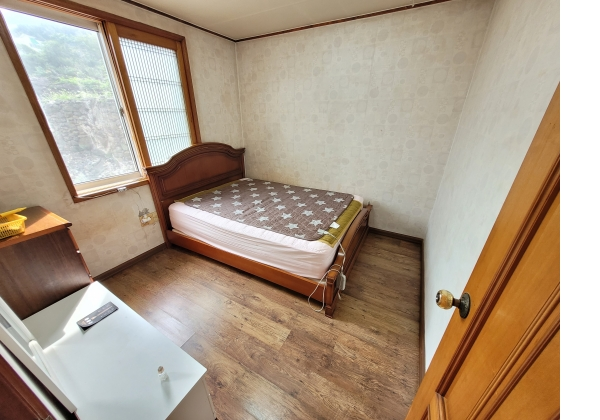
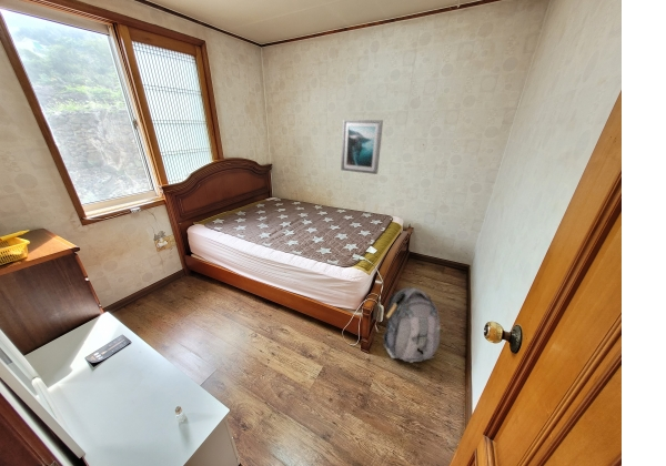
+ backpack (412, 318)
+ wall art (360, 146)
